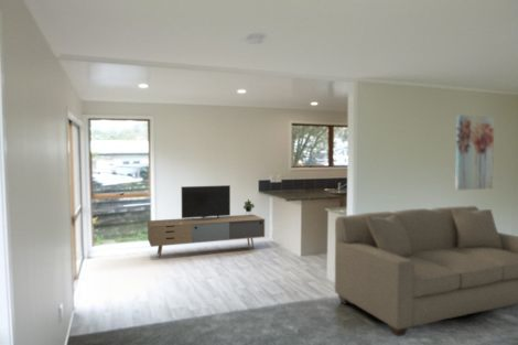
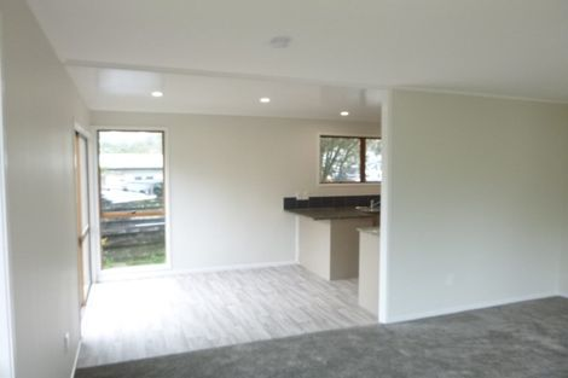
- wall art (475, 152)
- media console (206, 218)
- sofa (442, 258)
